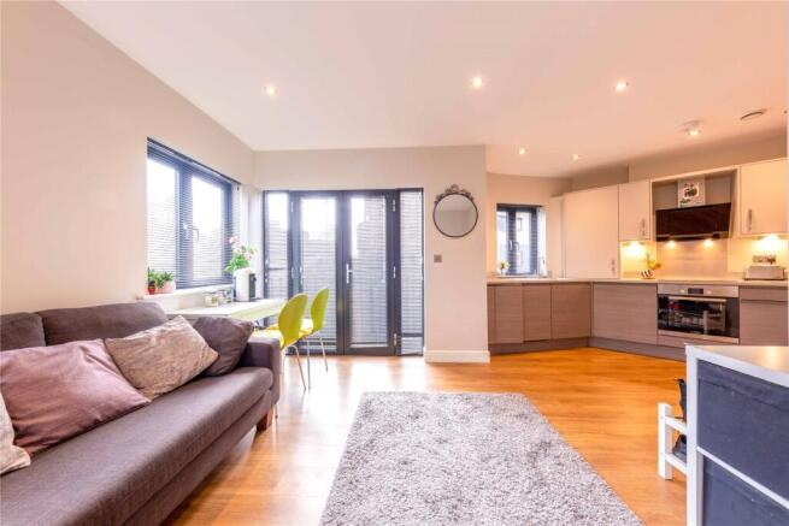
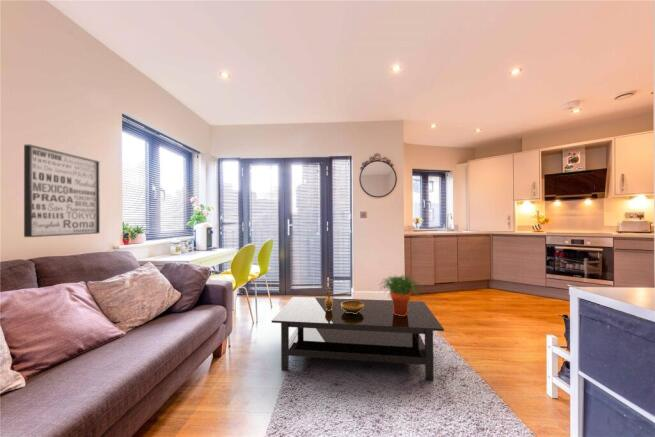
+ potted plant (400, 293)
+ coffee table (355, 333)
+ decorative bowl (344, 301)
+ wall art (66, 194)
